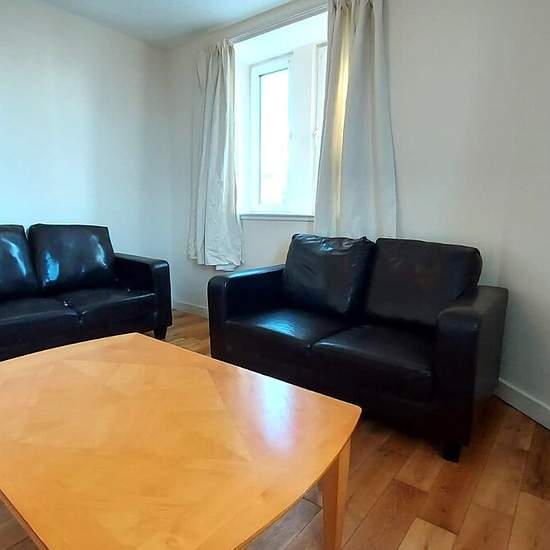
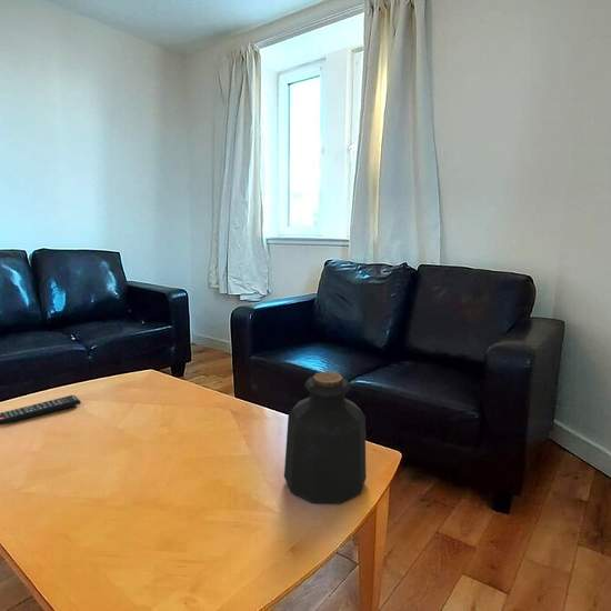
+ bottle (325, 430)
+ remote control (38, 410)
